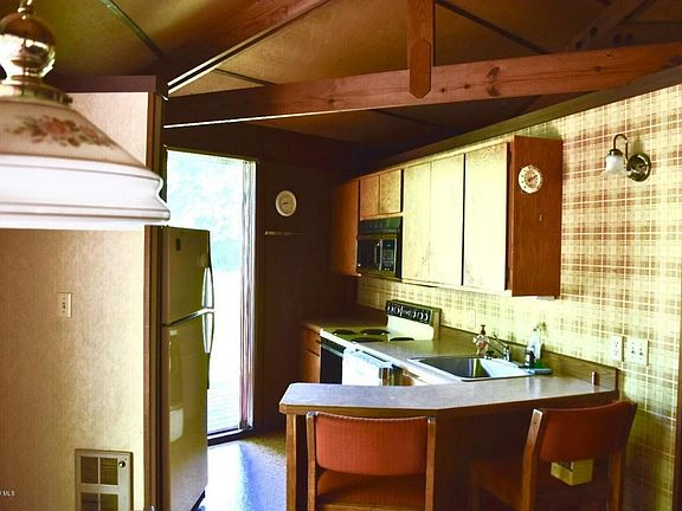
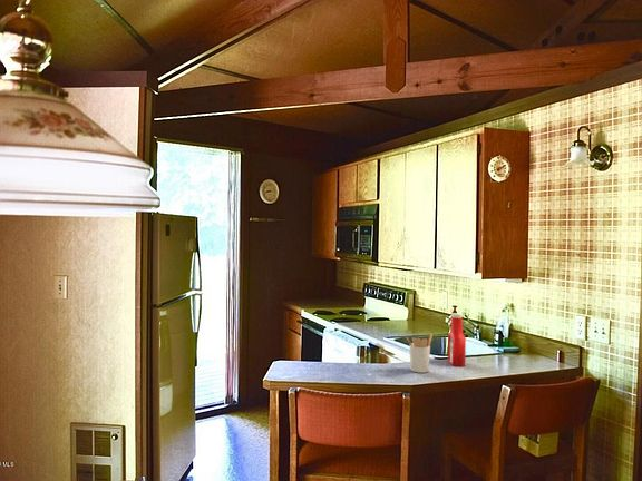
+ soap bottle (456, 337)
+ utensil holder (419, 352)
